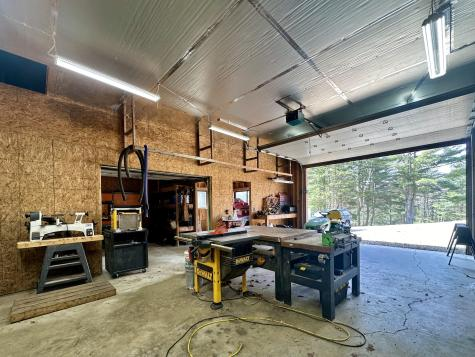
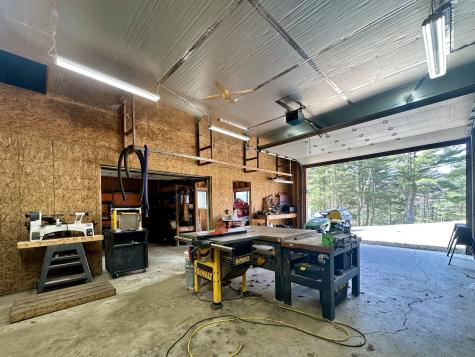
+ ceiling fan (226, 95)
